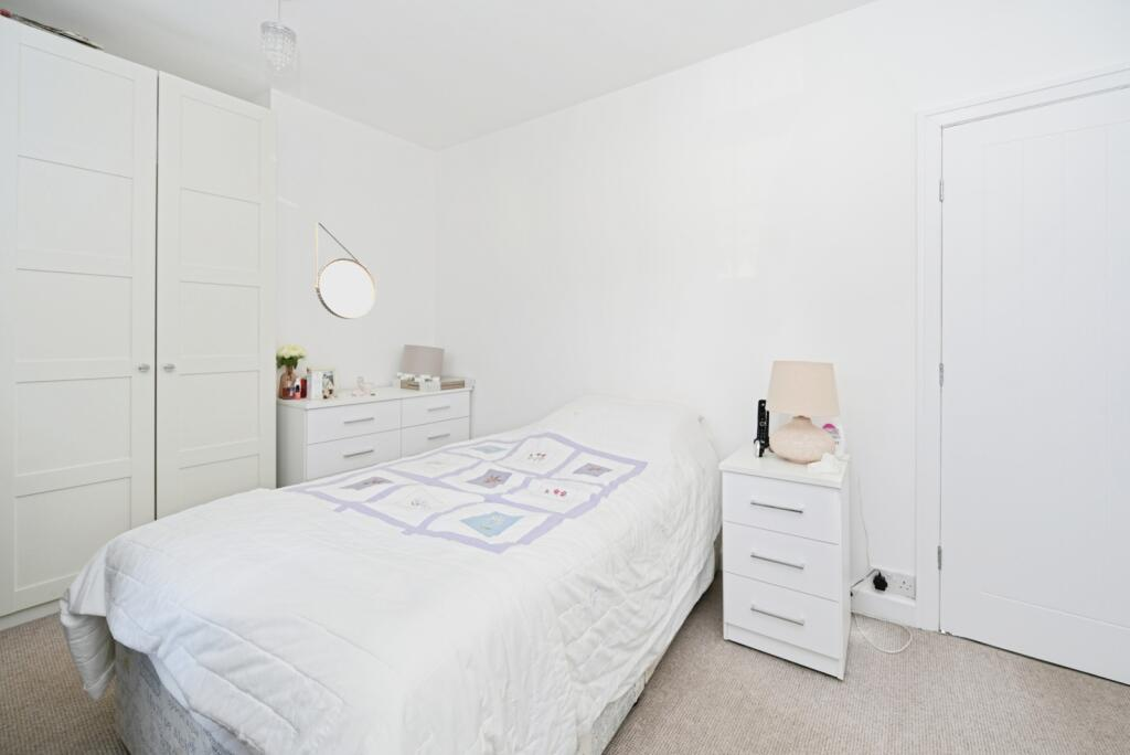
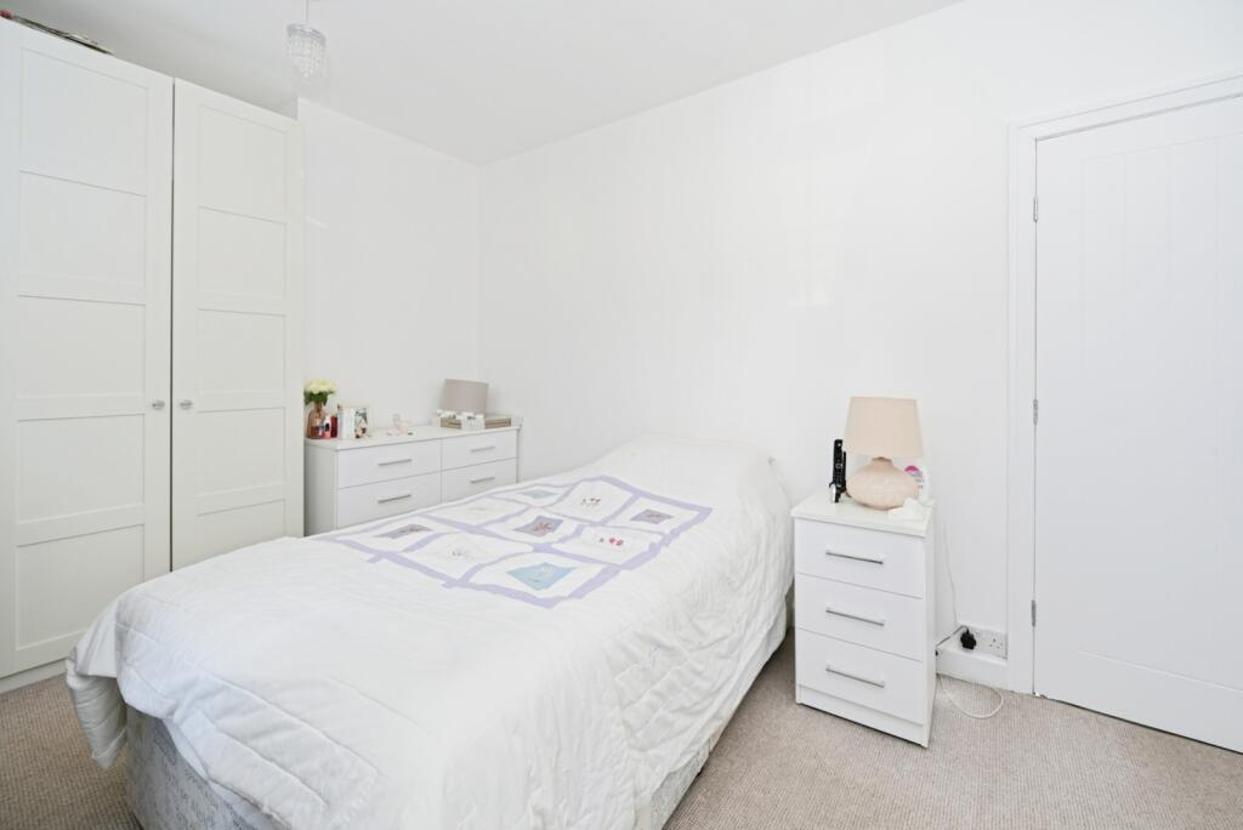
- home mirror (347, 274)
